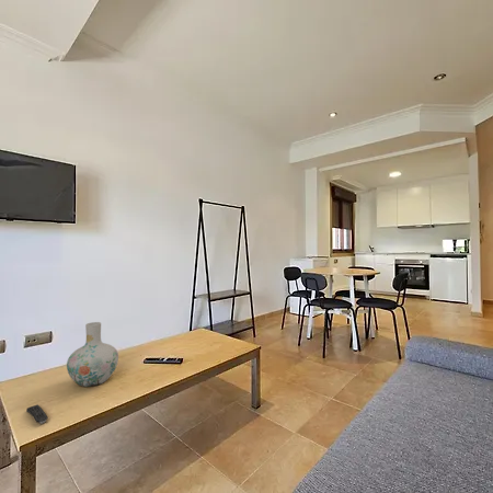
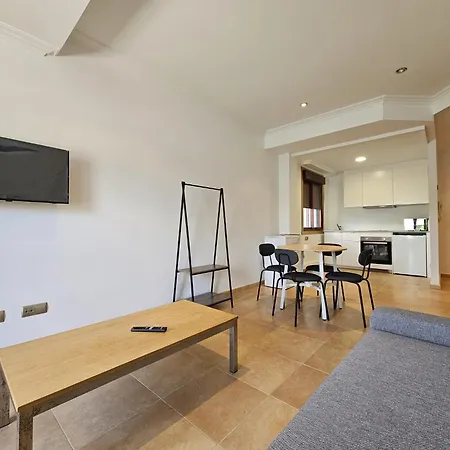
- remote control (37, 413)
- vase (93, 352)
